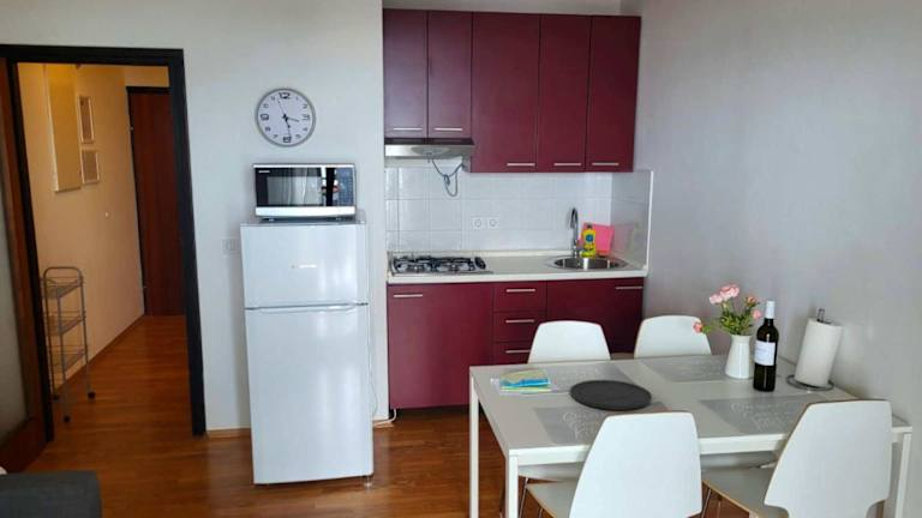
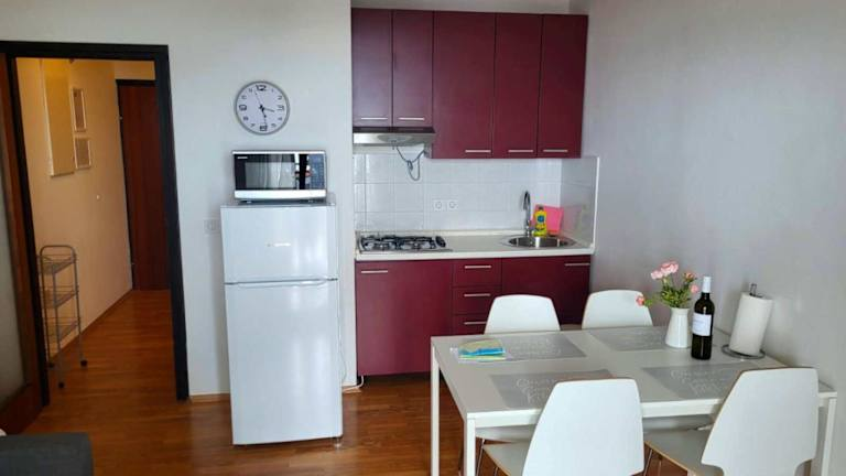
- plate (610, 393)
